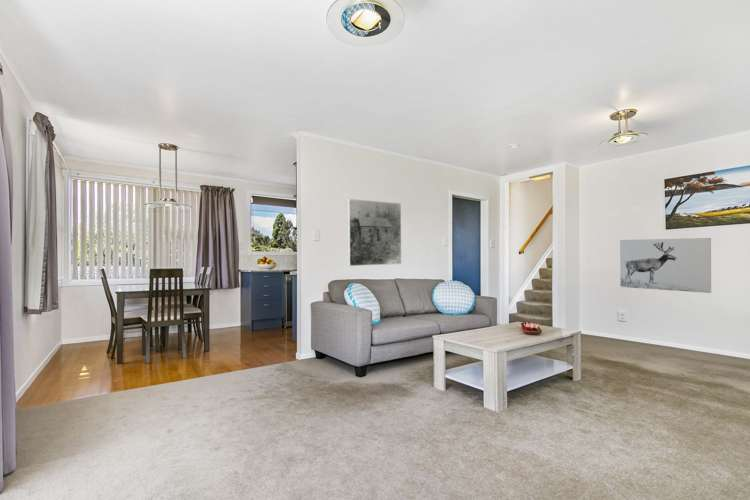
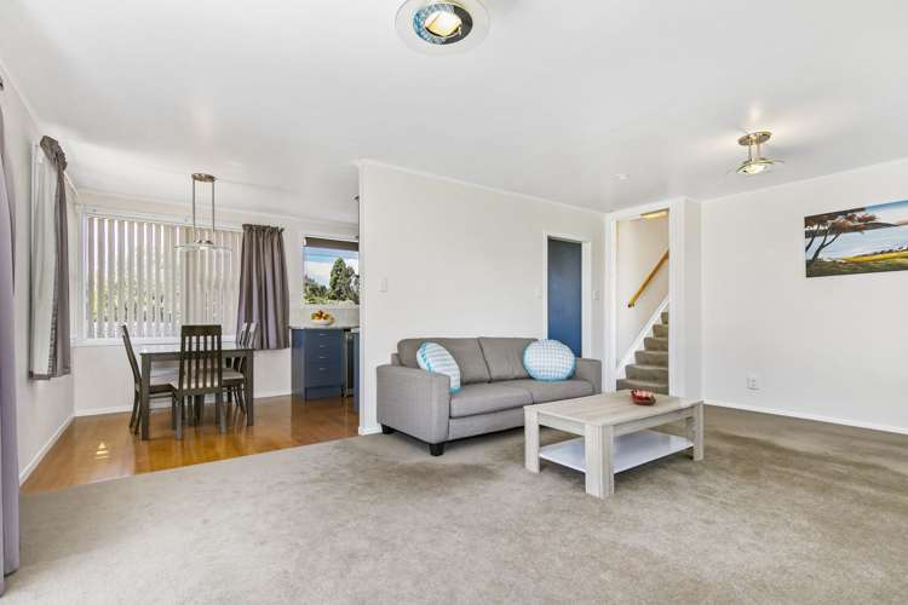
- wall art (662, 264)
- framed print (375, 233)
